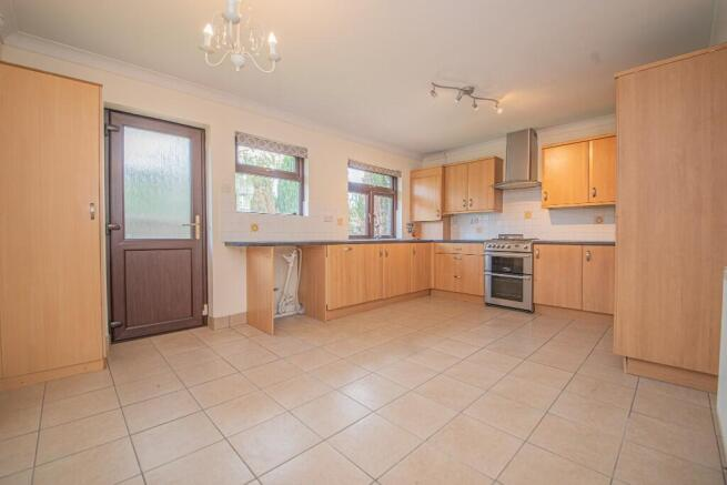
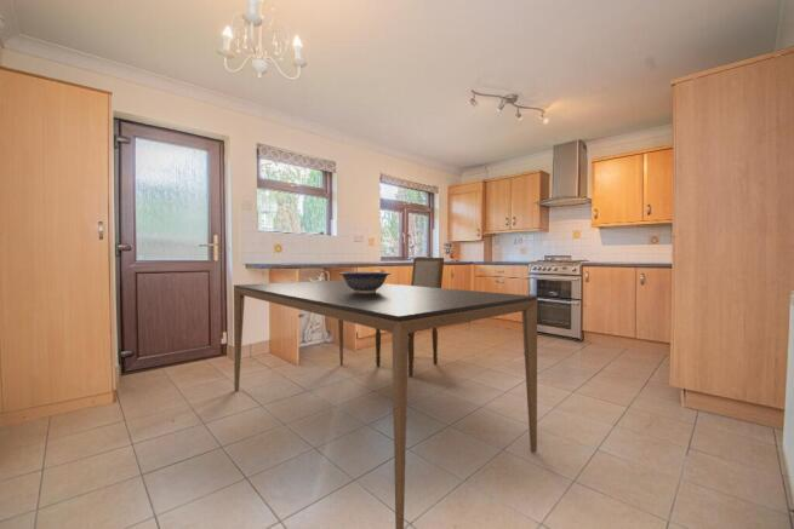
+ dining chair (412, 332)
+ decorative bowl (365, 282)
+ dining table (342, 352)
